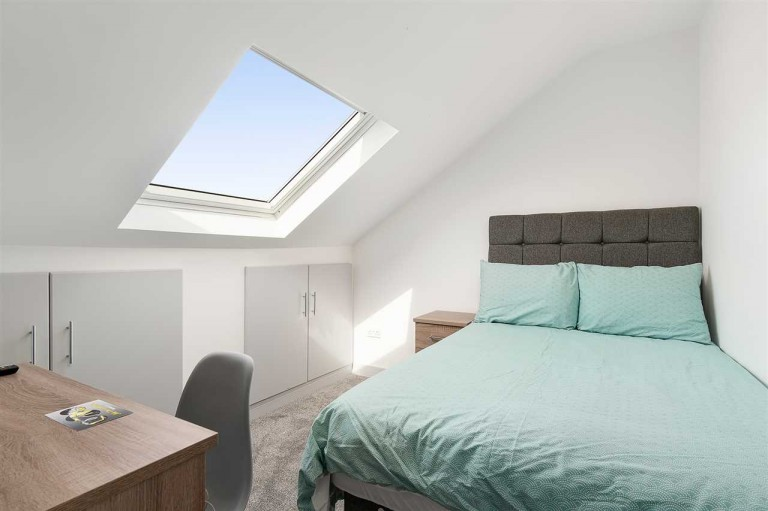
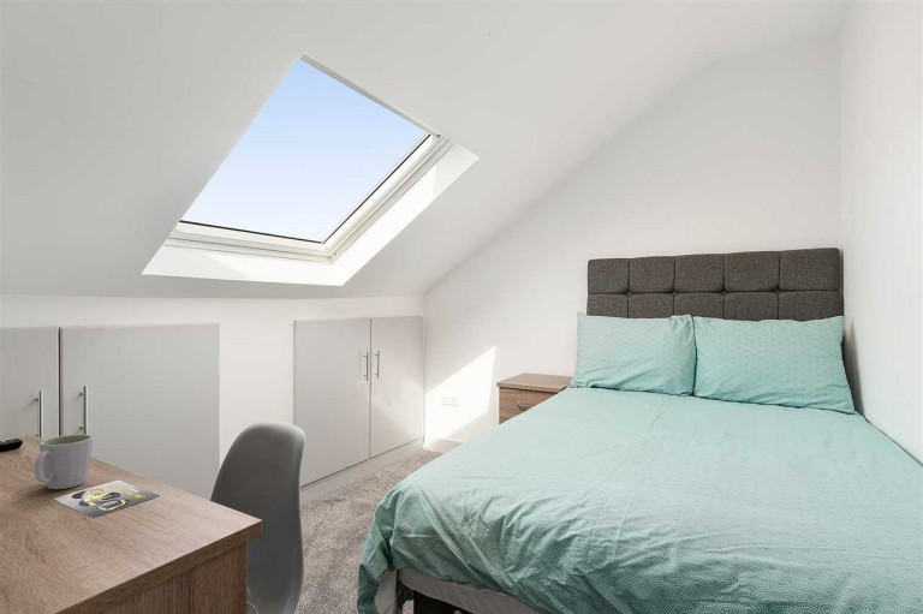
+ mug (60, 464)
